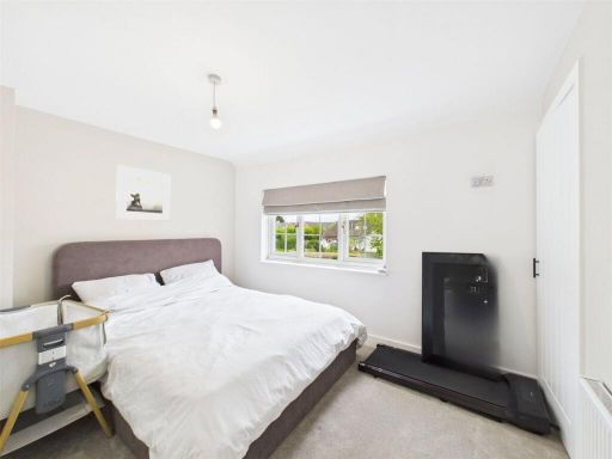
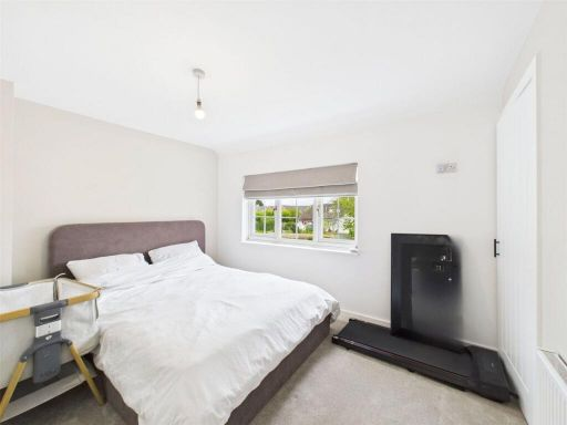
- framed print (145, 195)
